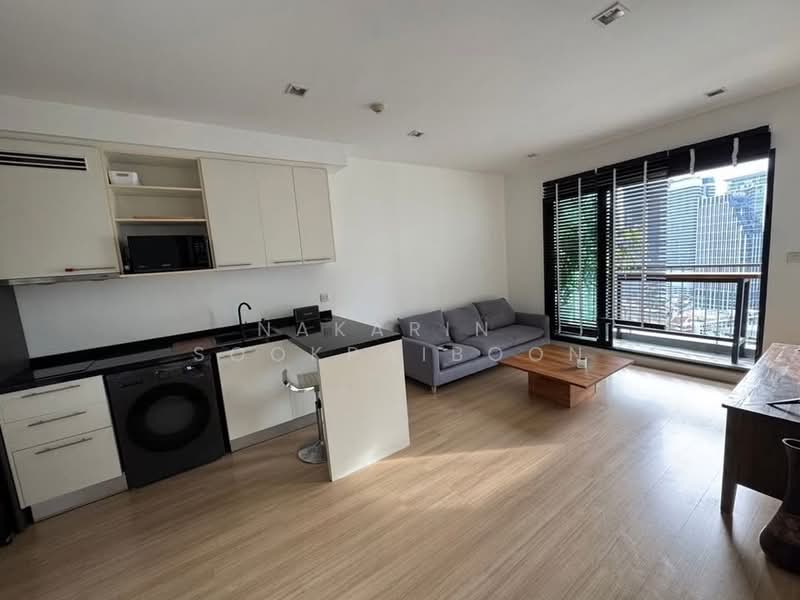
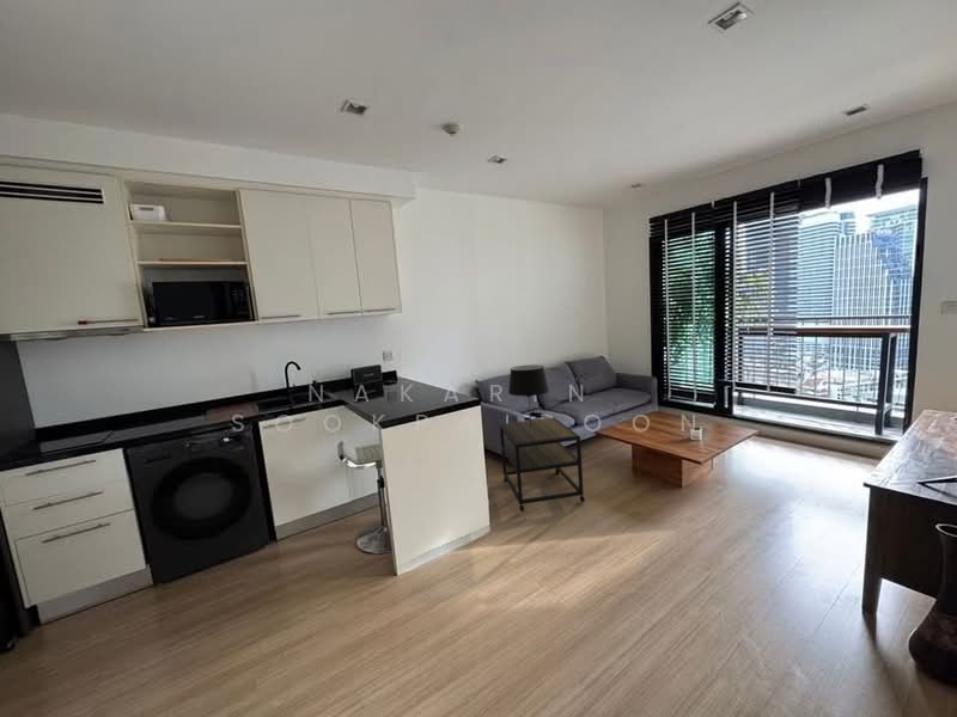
+ side table (538, 460)
+ table lamp (529, 396)
